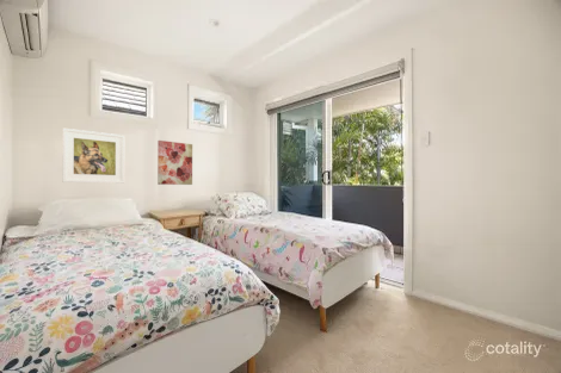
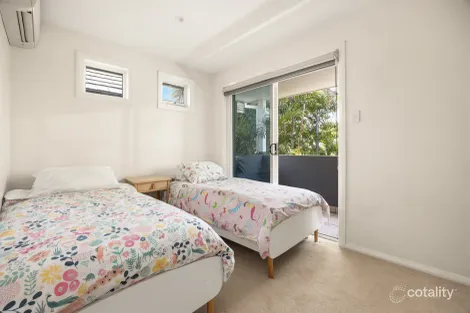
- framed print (94, 157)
- wall art (175, 163)
